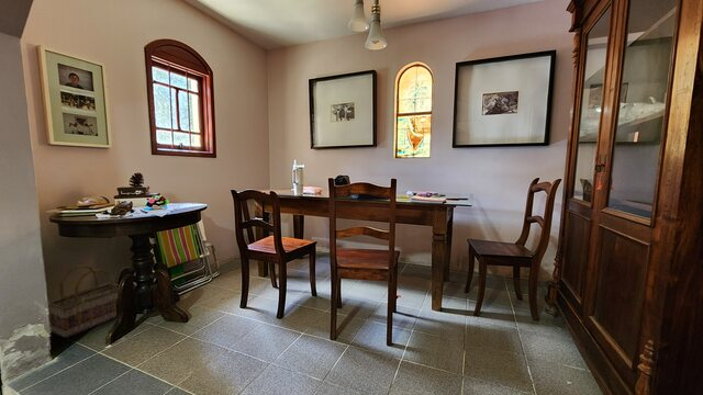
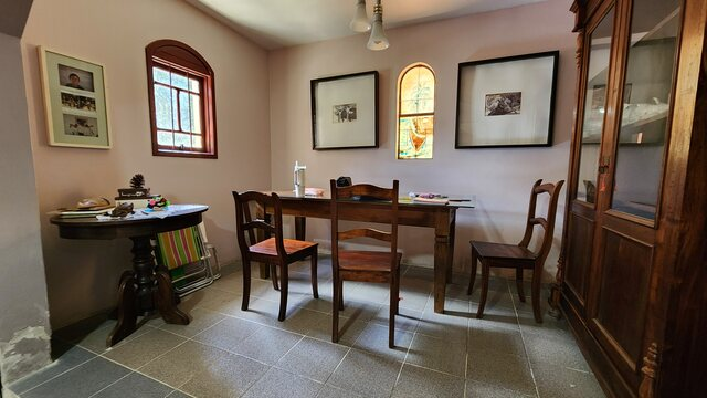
- basket (88, 294)
